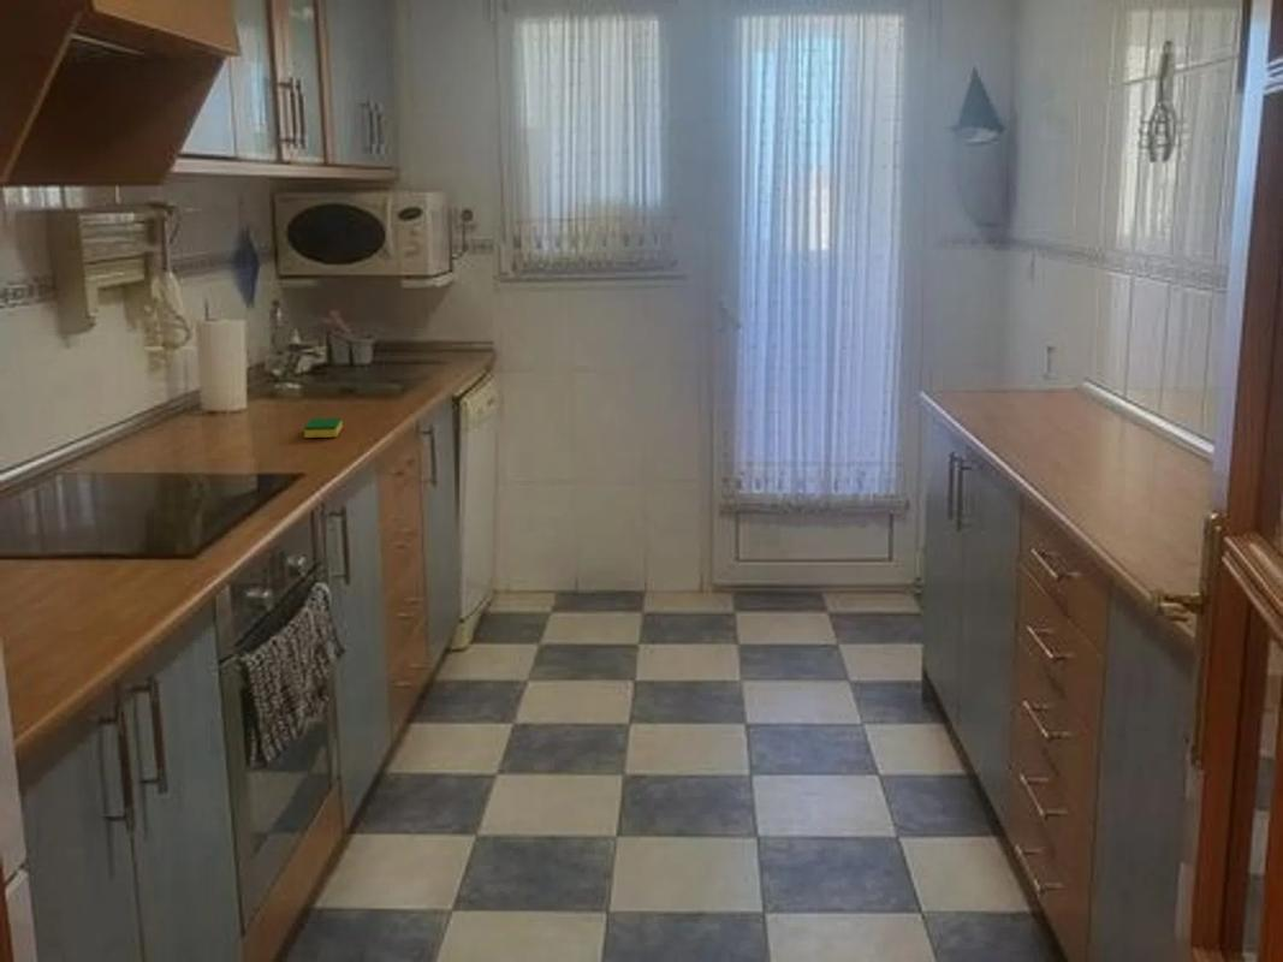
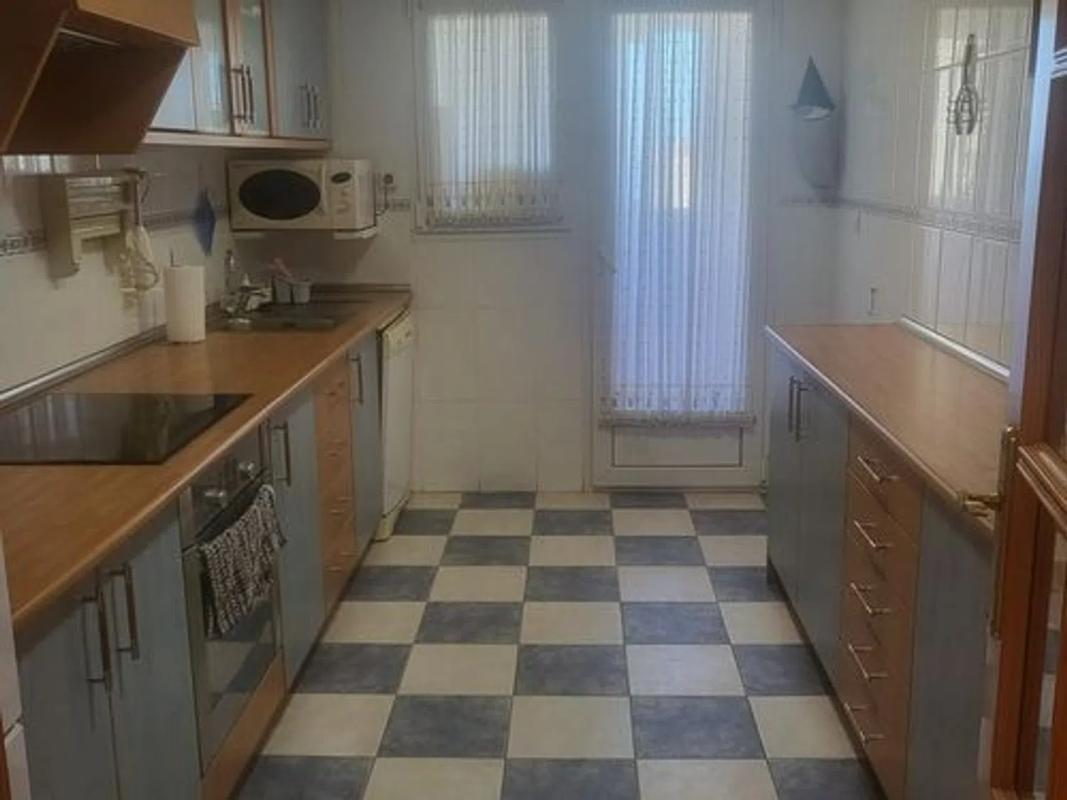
- dish sponge (323, 427)
